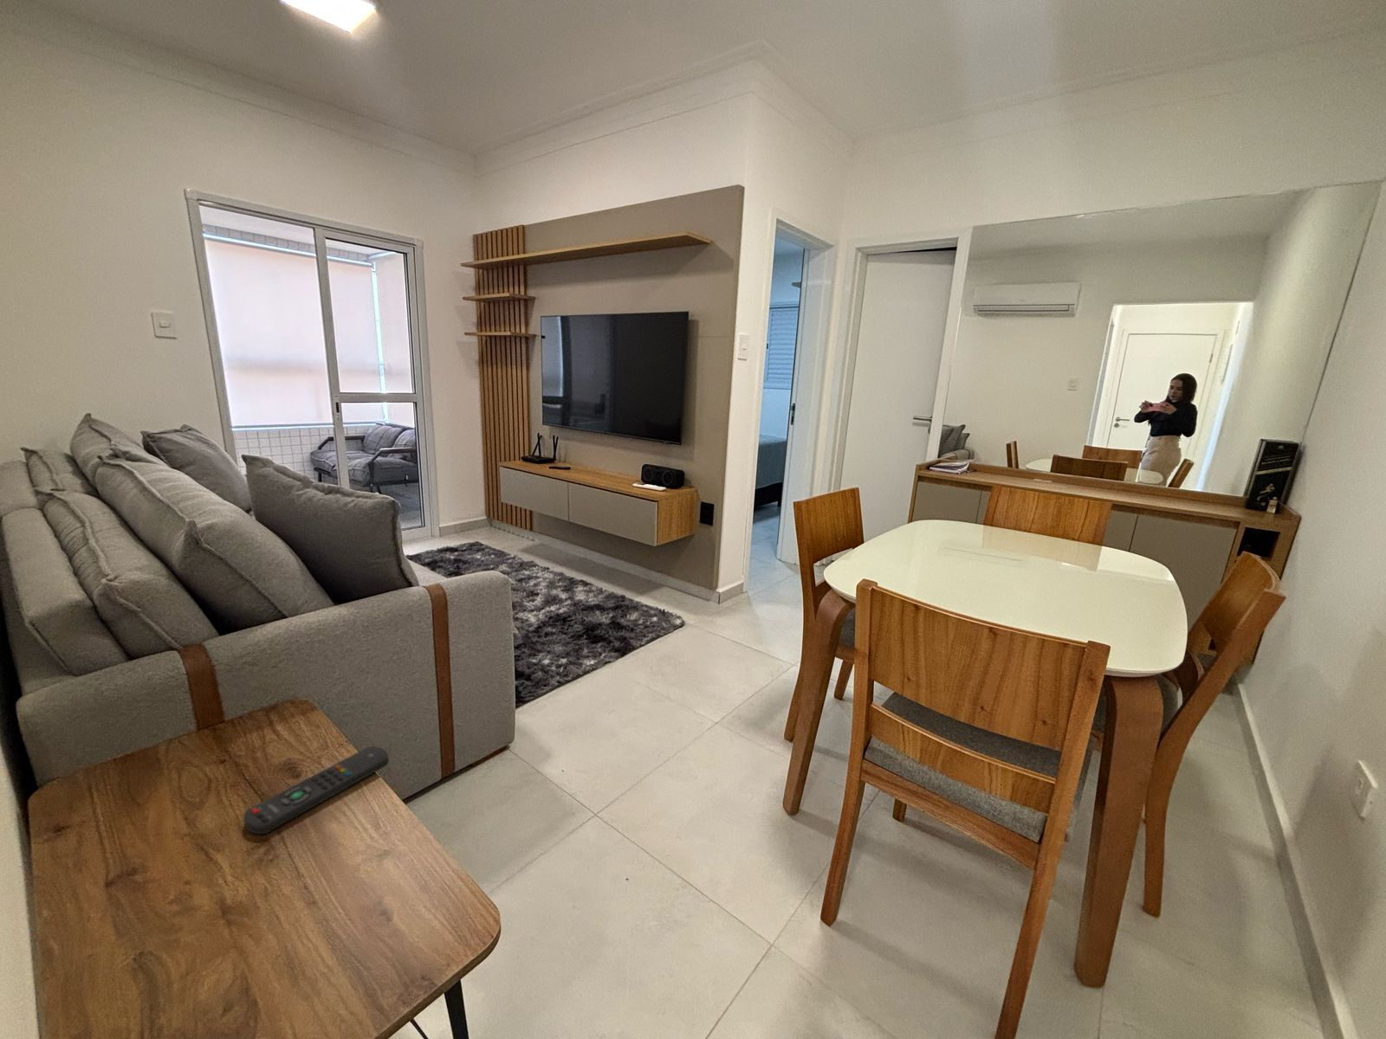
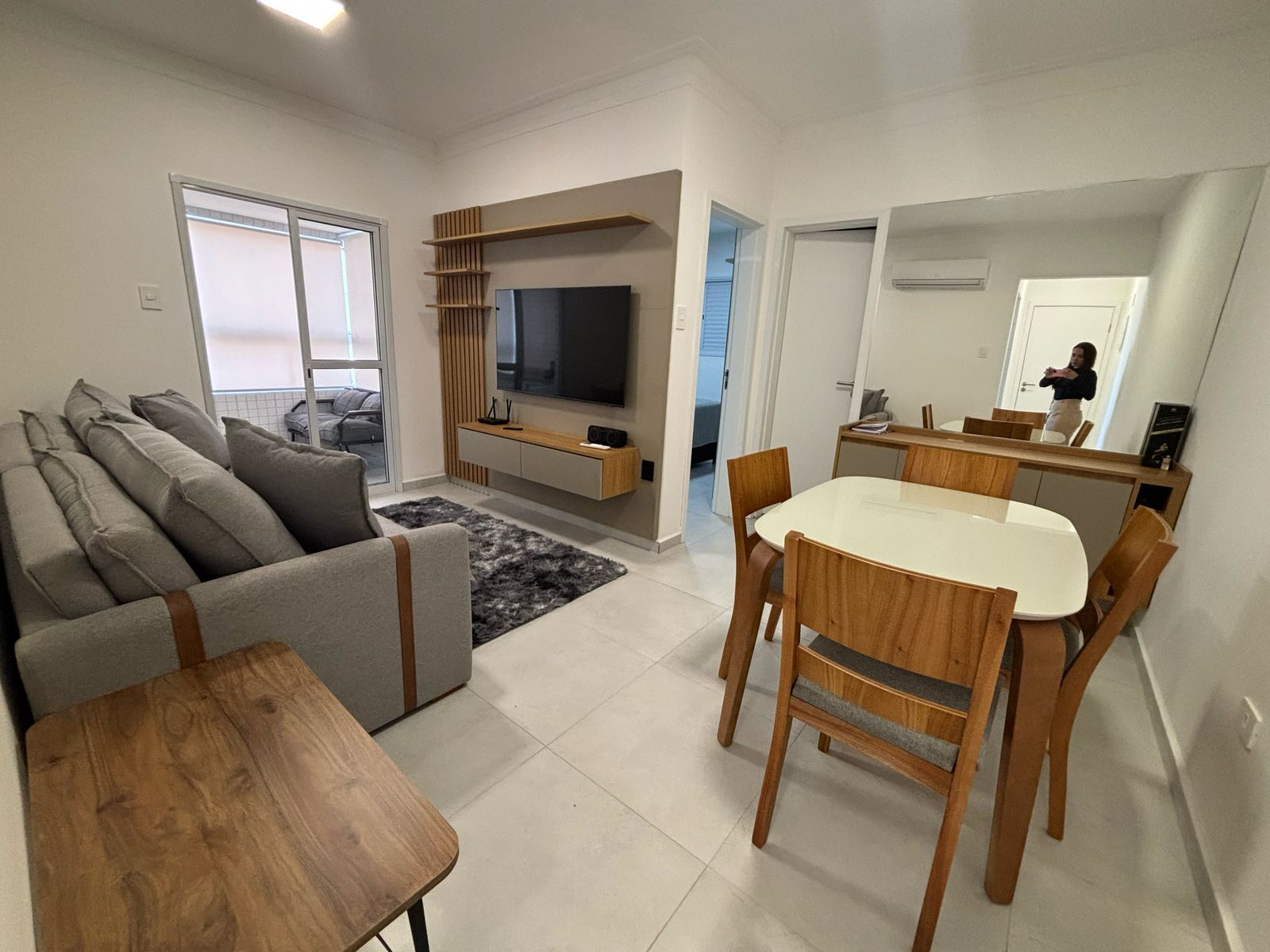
- remote control (321, 786)
